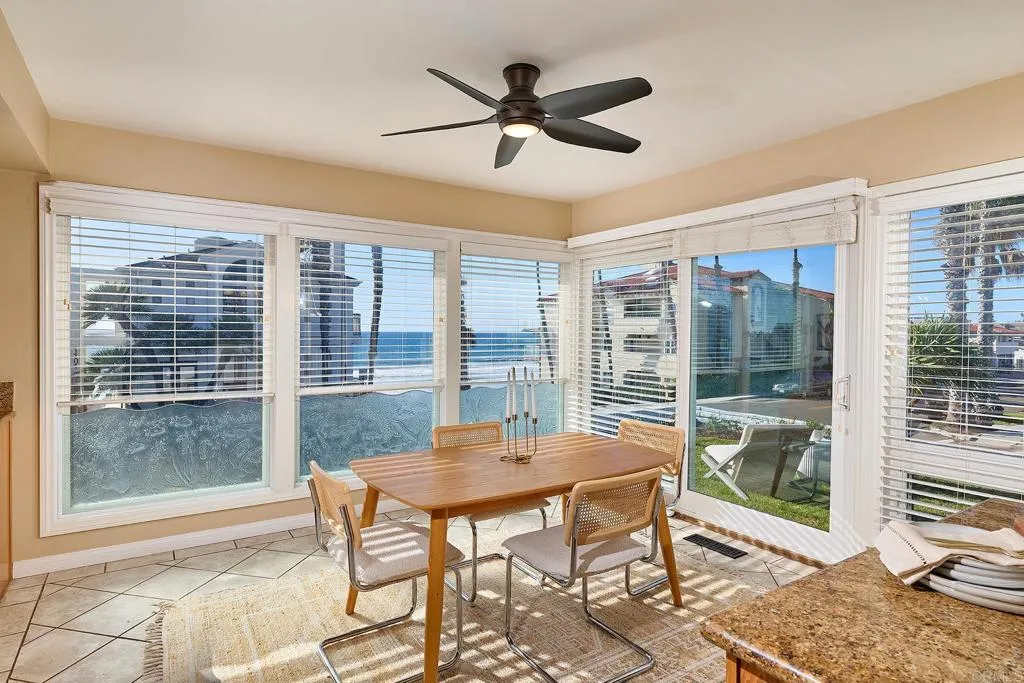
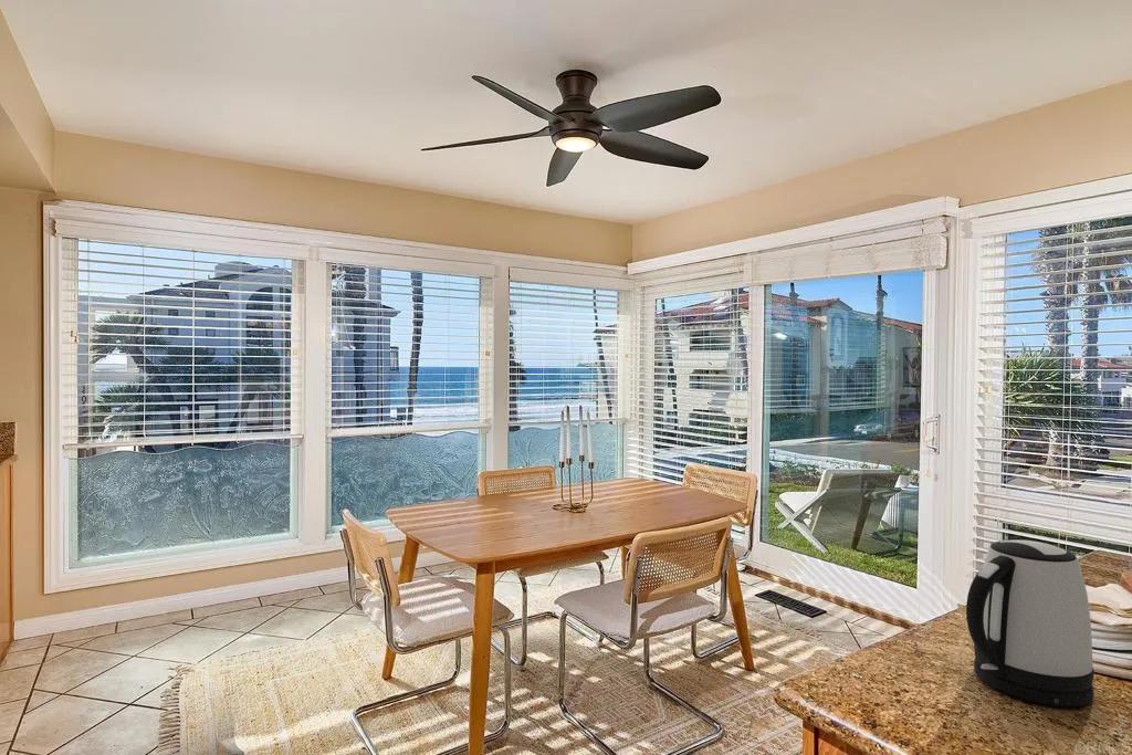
+ kettle (1020, 615)
